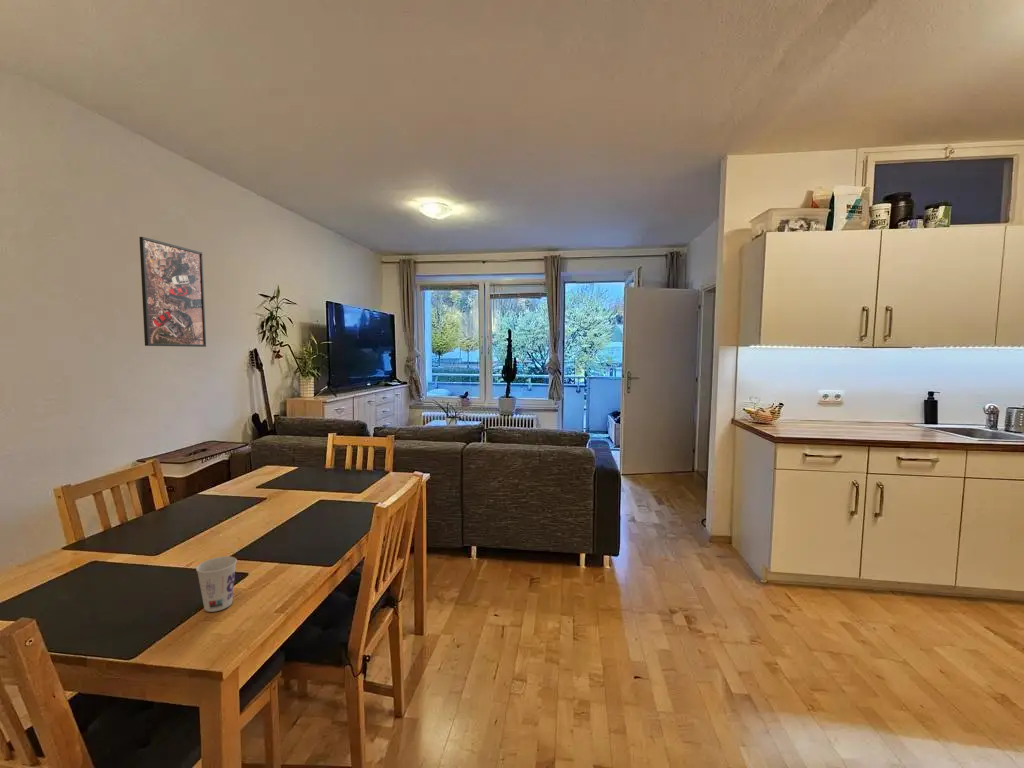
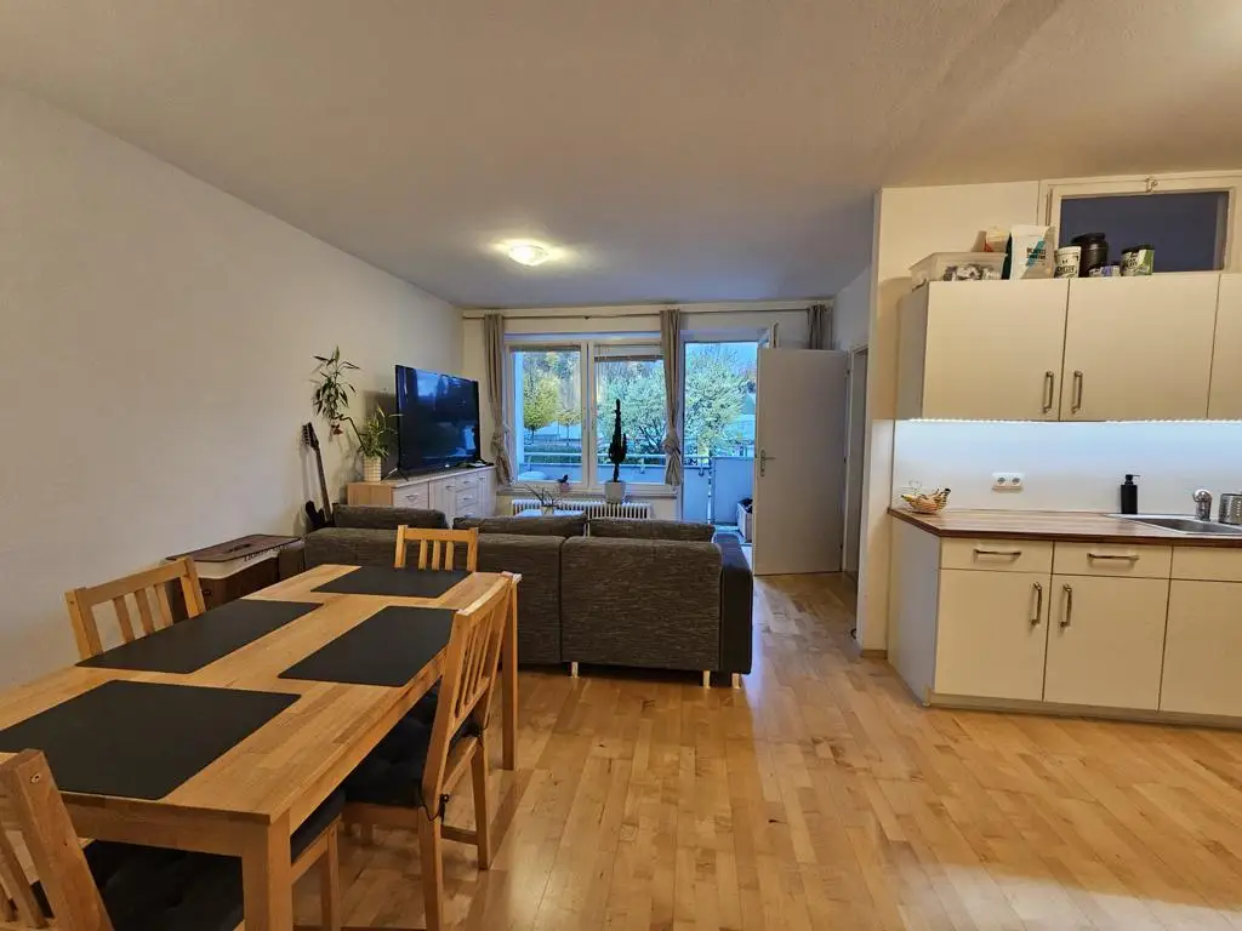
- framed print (175, 296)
- cup (217, 584)
